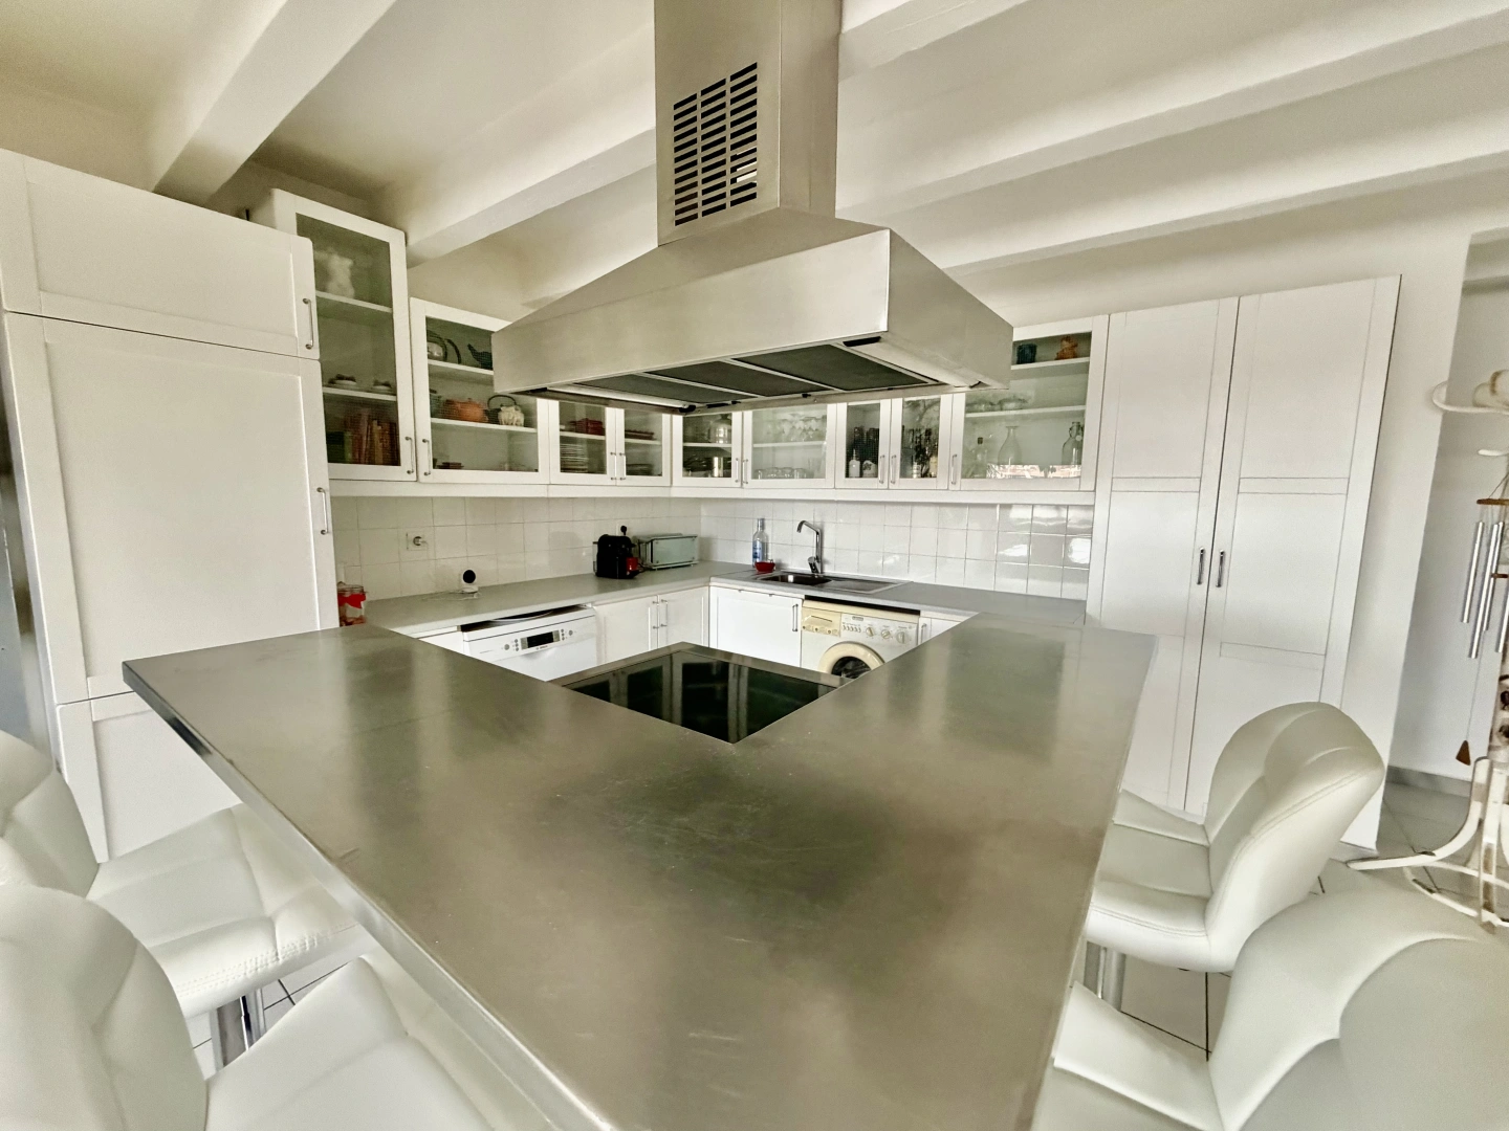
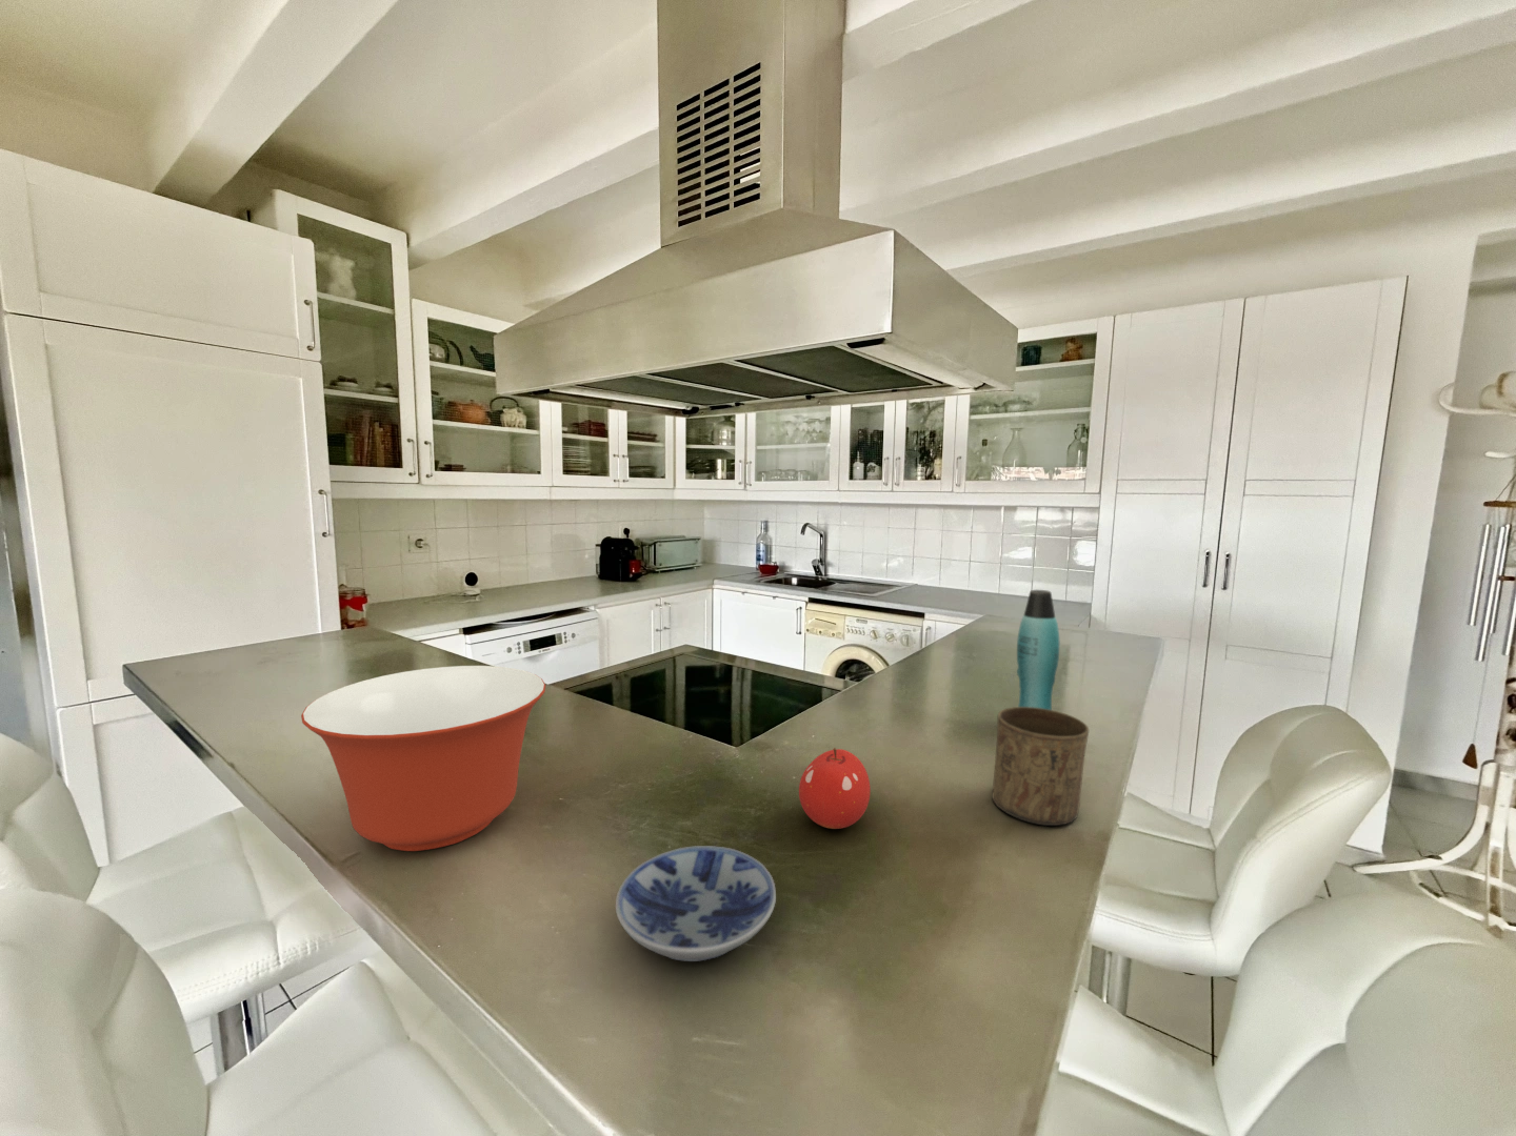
+ fruit (833, 784)
+ bowl (696, 908)
+ mixing bowl (436, 759)
+ bottle (1037, 661)
+ cup (1039, 764)
